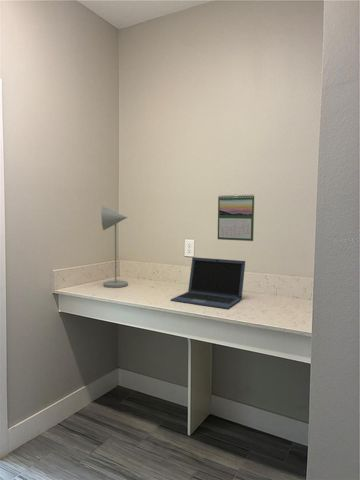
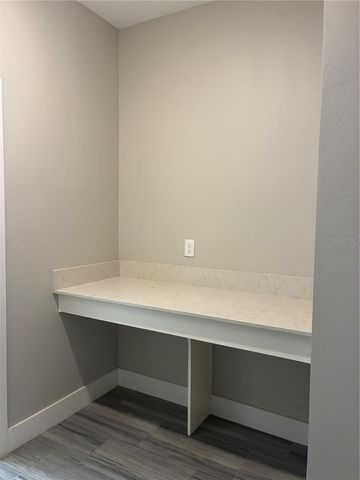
- calendar (235, 217)
- desk lamp (115, 246)
- laptop (208, 280)
